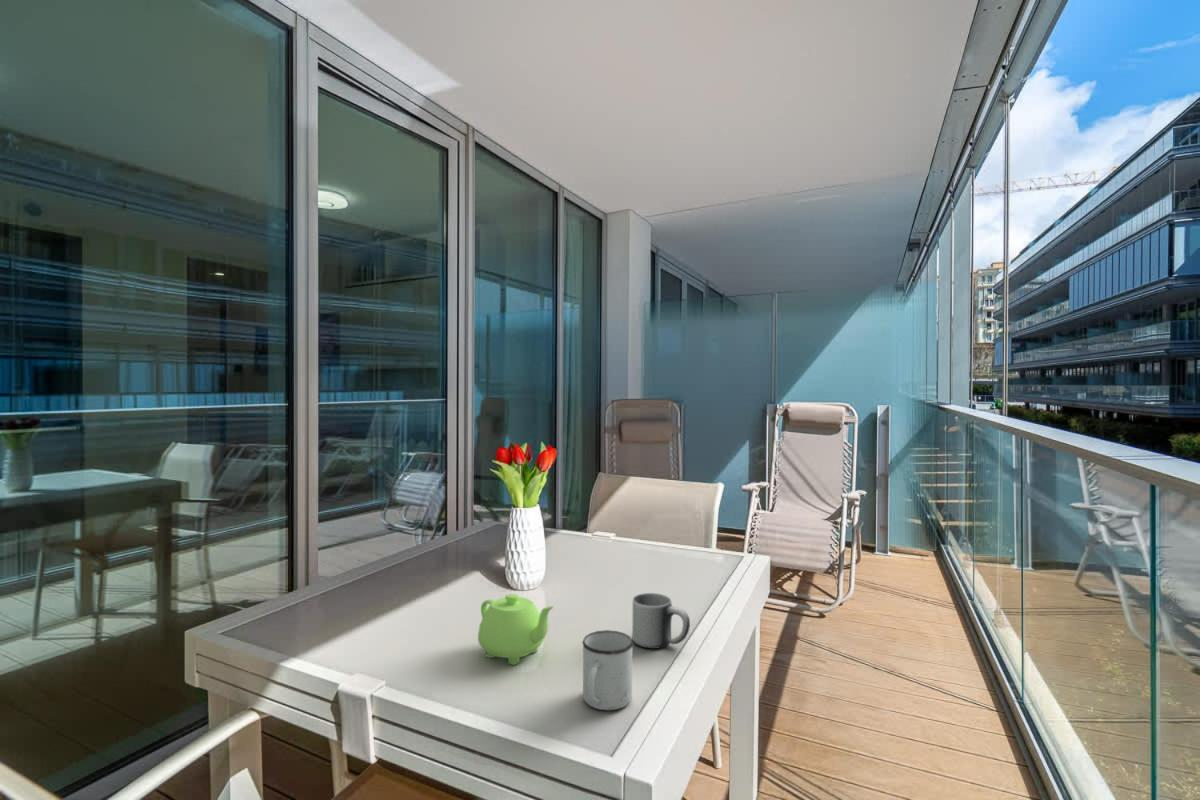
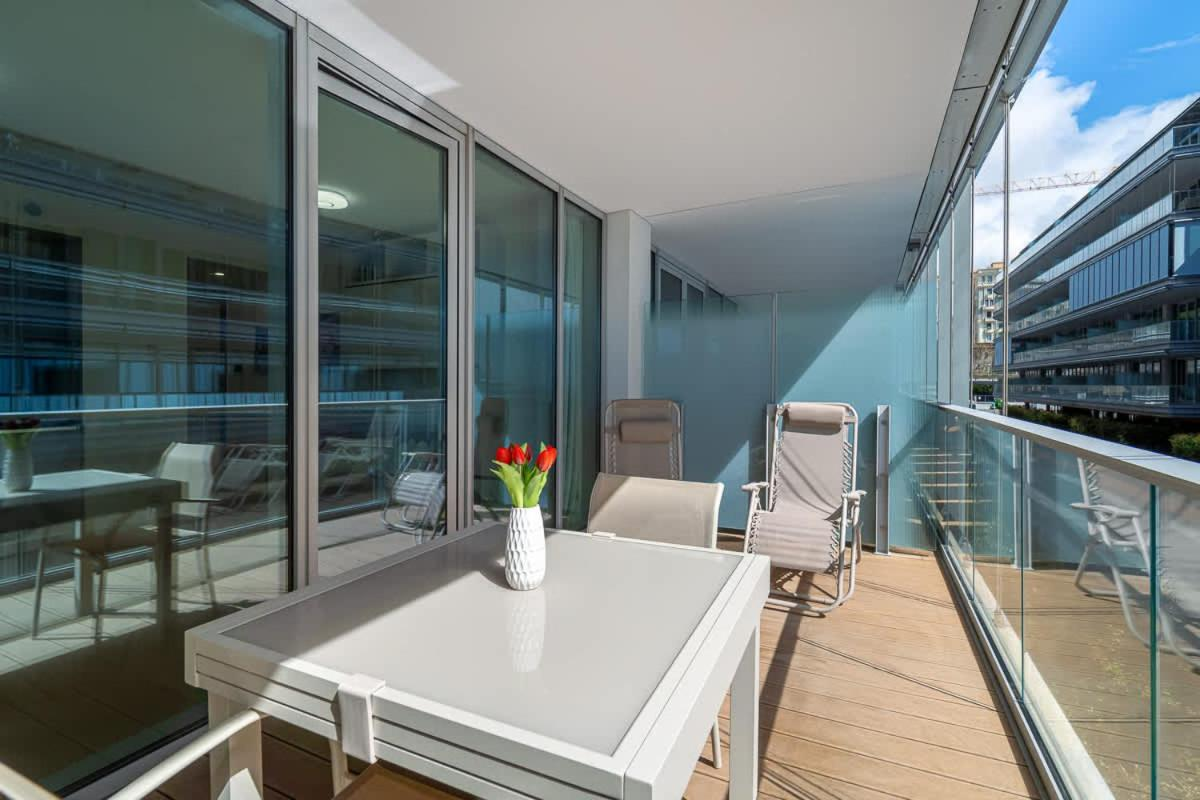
- mug (603, 674)
- teapot (515, 625)
- mug (660, 622)
